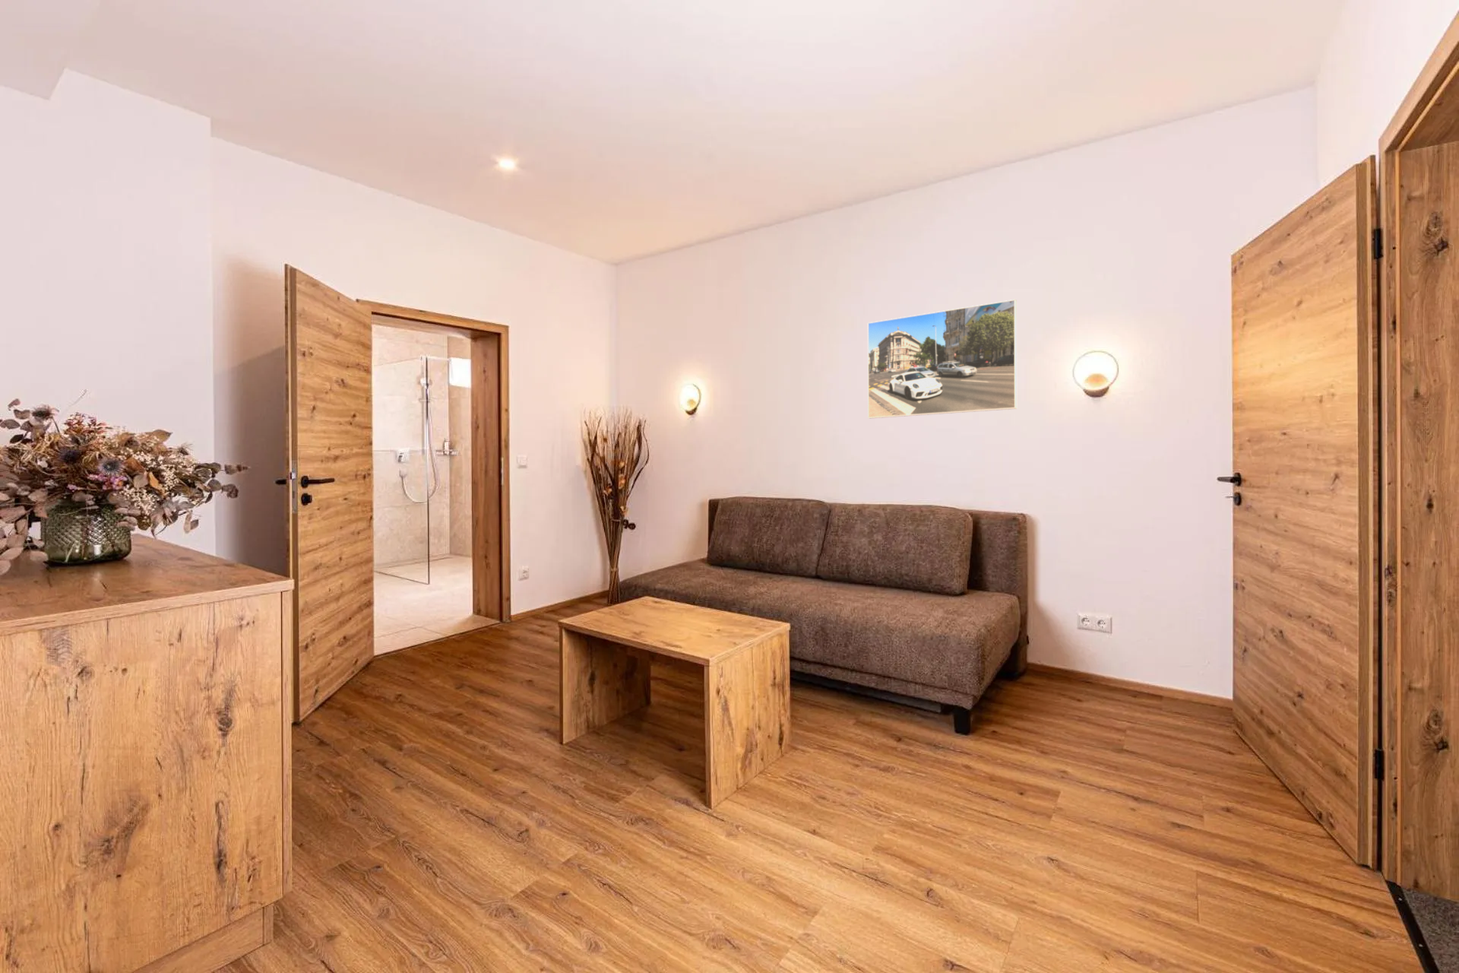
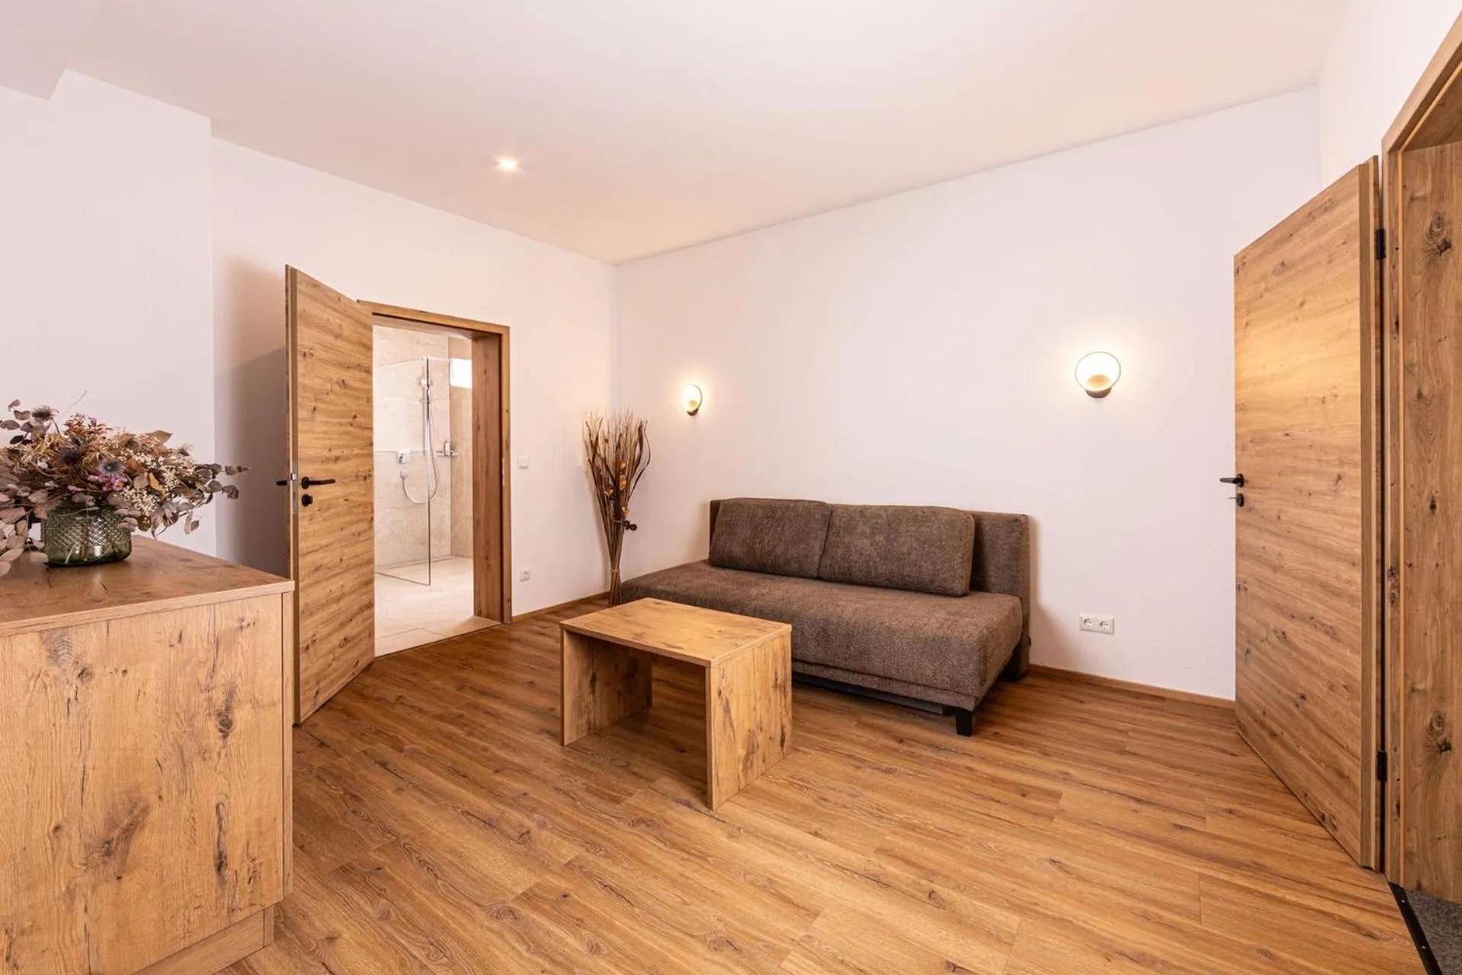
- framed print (937, 363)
